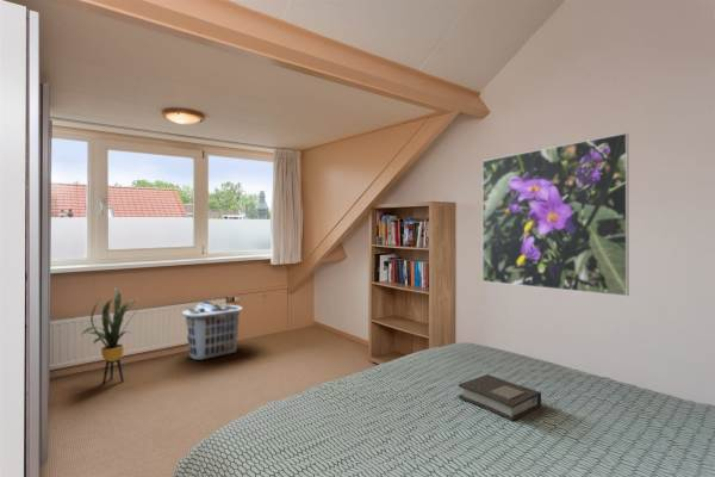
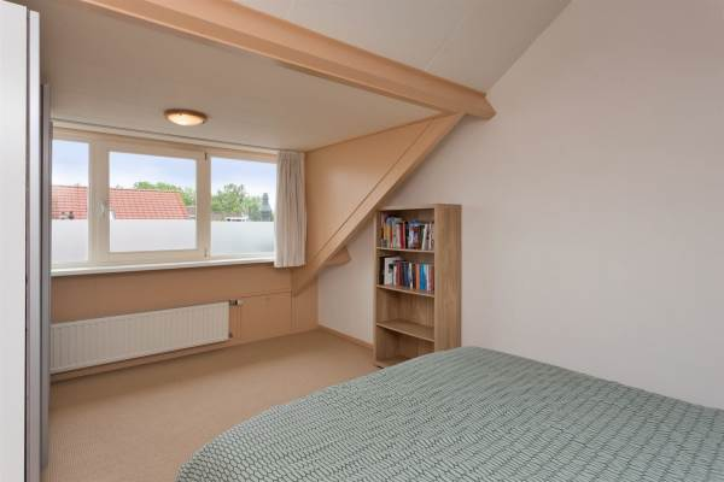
- house plant (117, 335)
- clothes hamper (213, 327)
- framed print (545, 218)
- book (498, 395)
